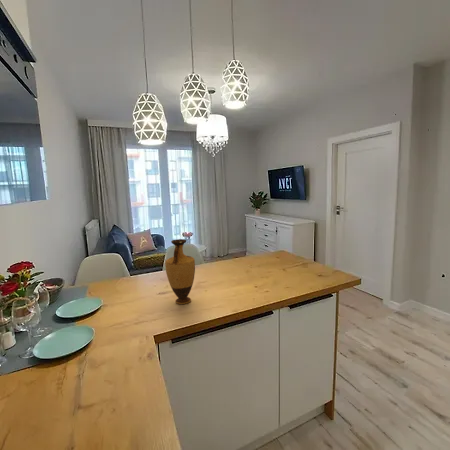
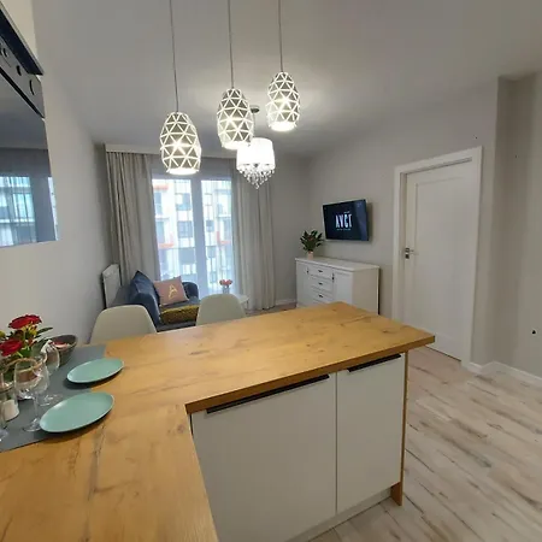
- vase (180, 271)
